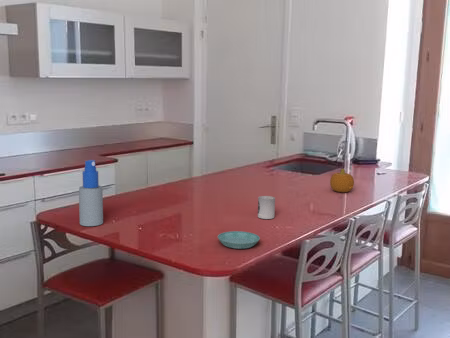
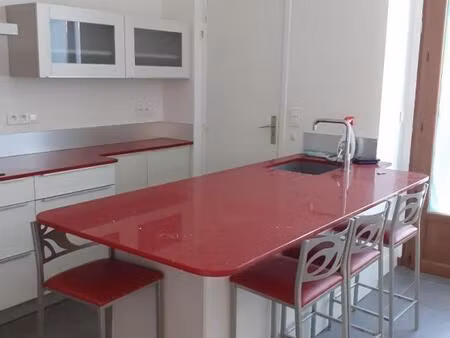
- cup (266, 206)
- spray bottle (90, 192)
- fruit (342, 179)
- saucer (238, 240)
